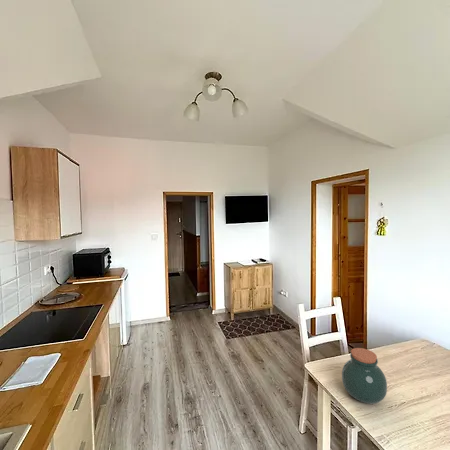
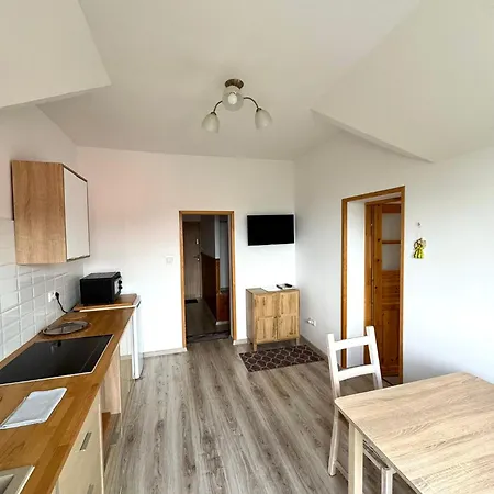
- jar (363, 374)
